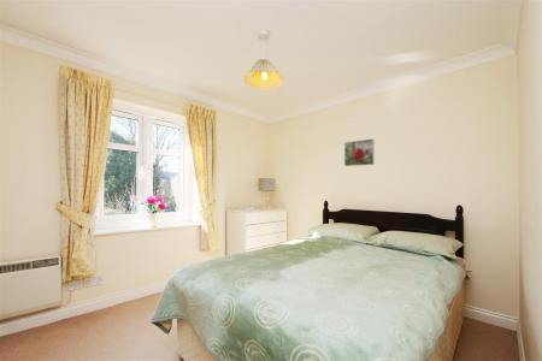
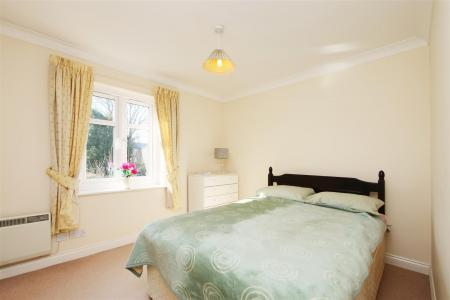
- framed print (358, 153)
